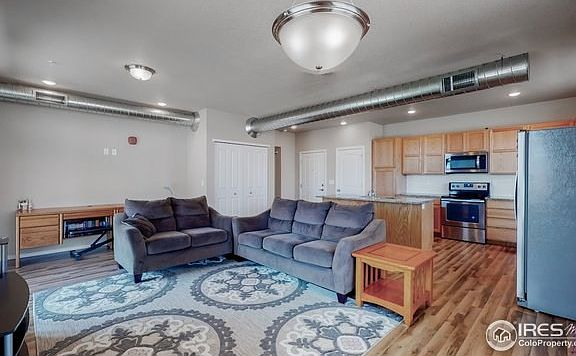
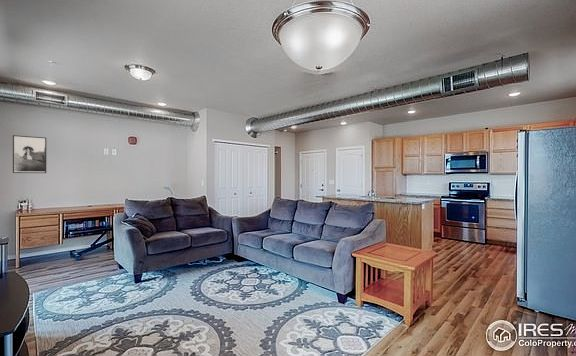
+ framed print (30, 154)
